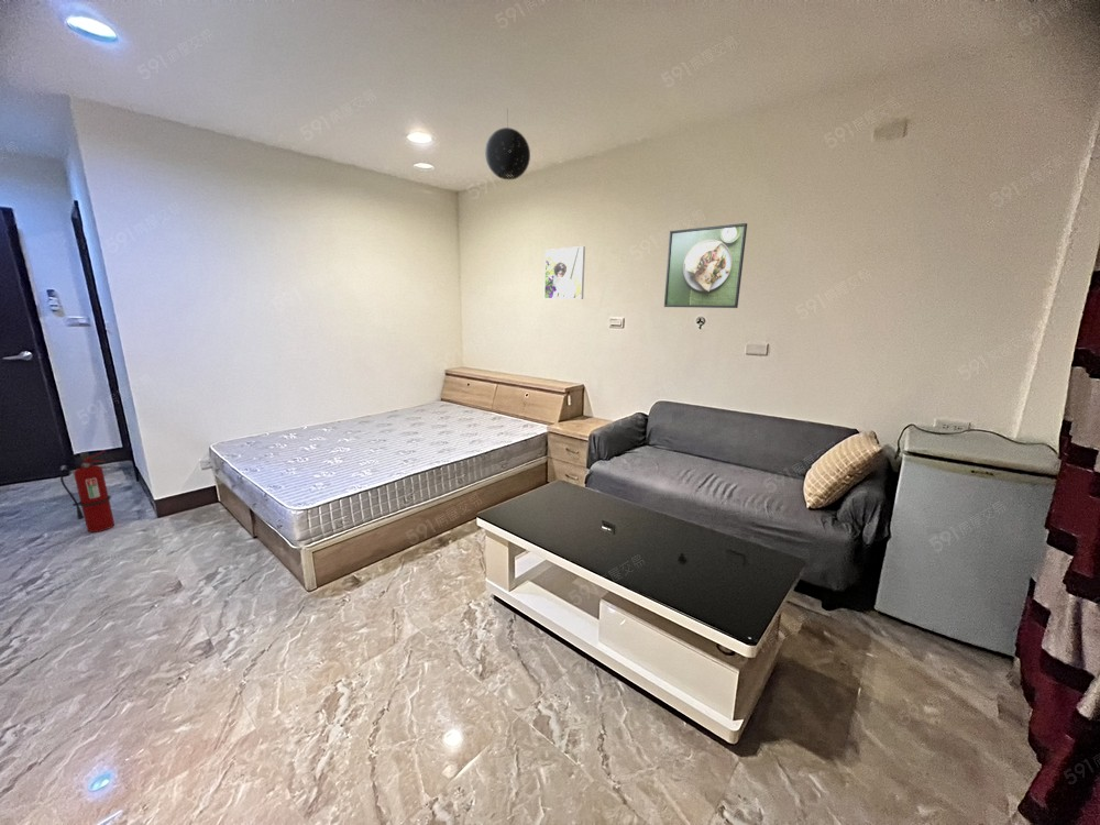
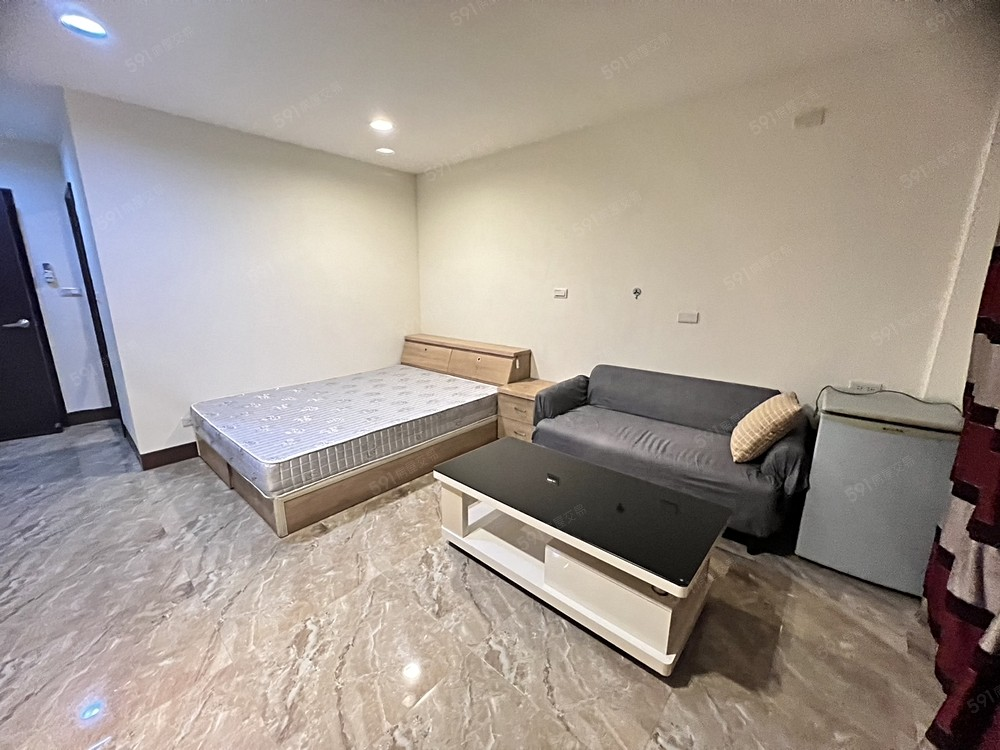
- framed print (563, 274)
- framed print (702, 267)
- fire extinguisher (89, 492)
- pendant light (507, 143)
